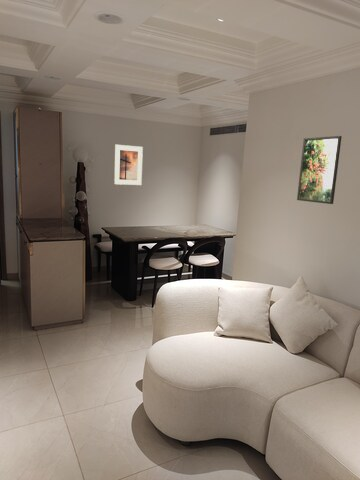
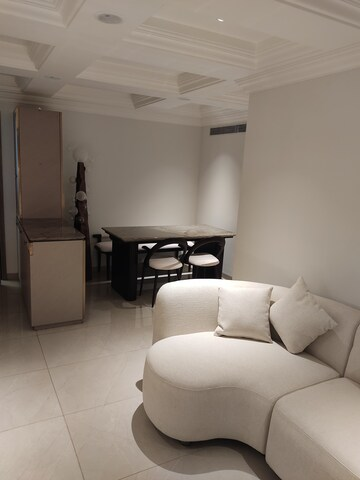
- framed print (128, 165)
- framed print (317, 170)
